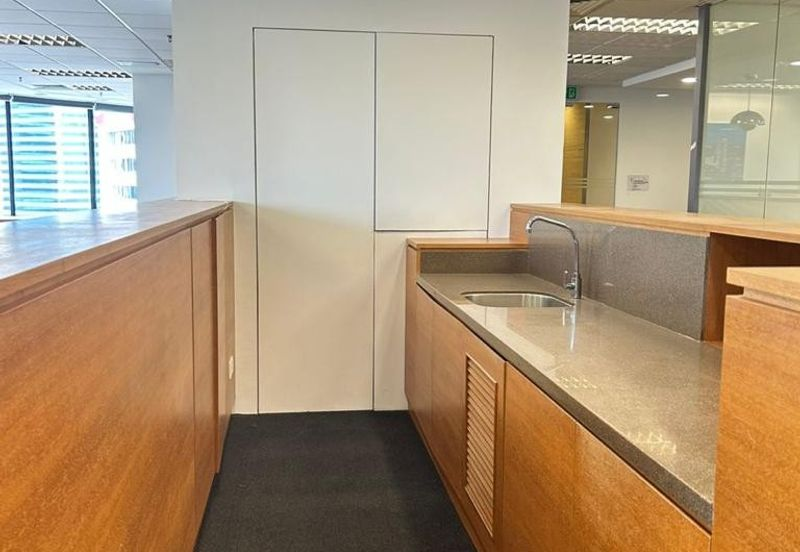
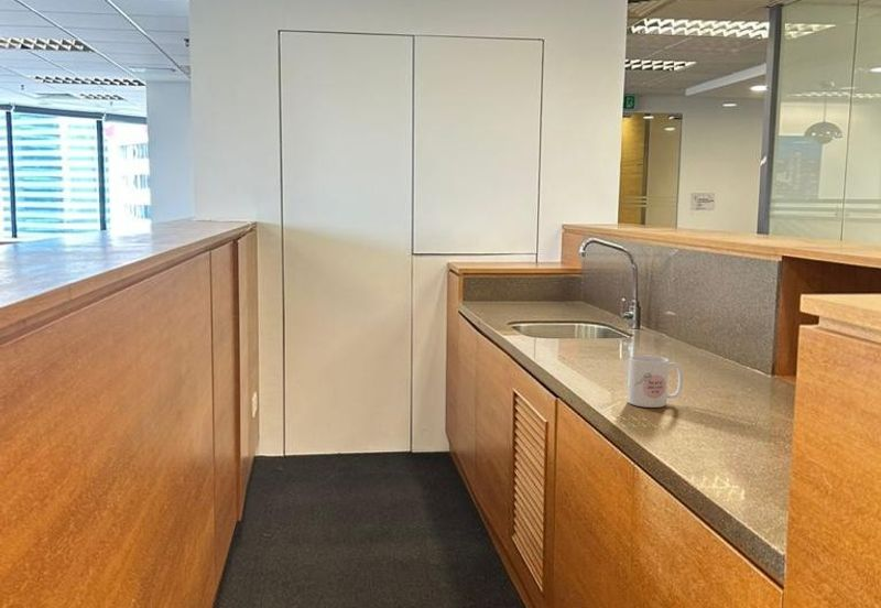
+ mug (655, 380)
